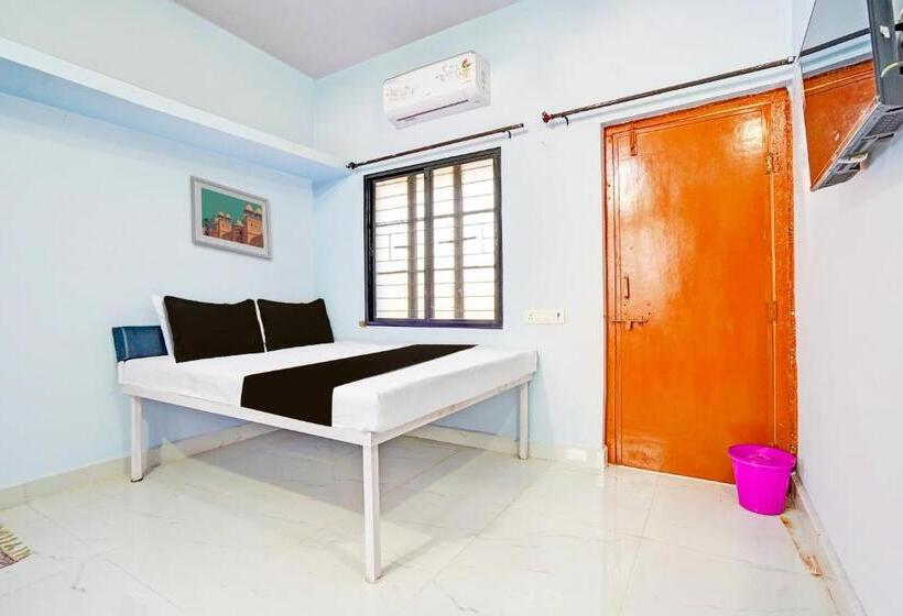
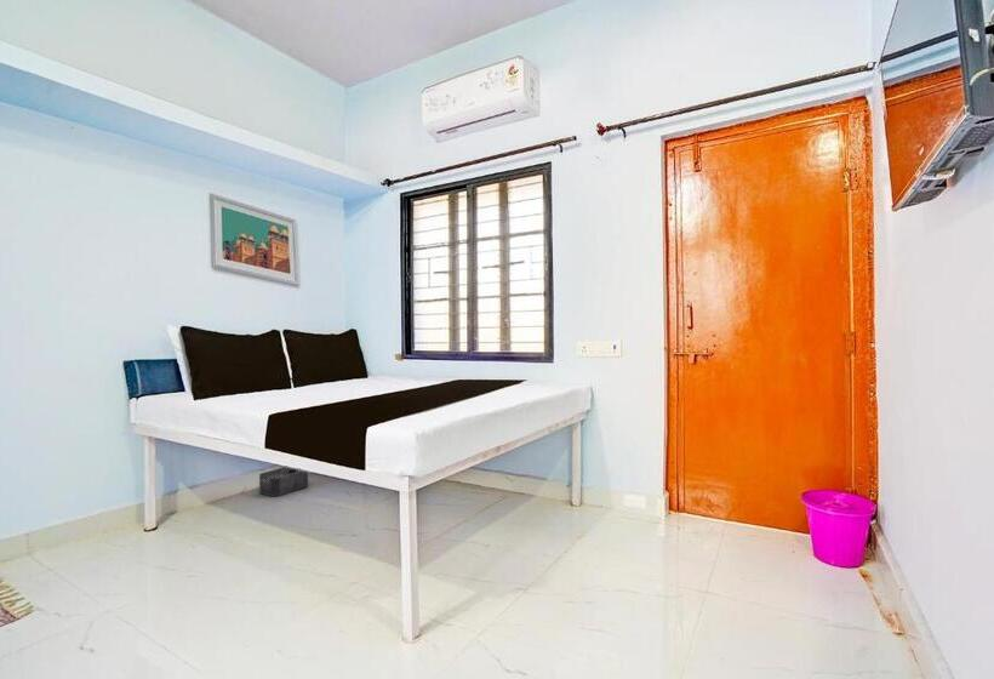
+ storage bin (284, 480)
